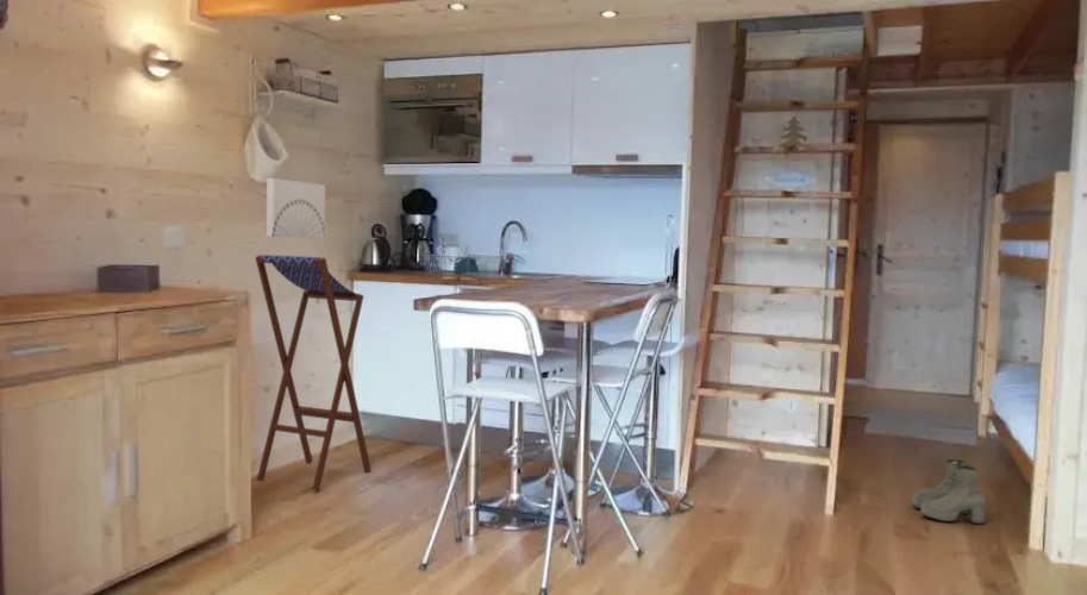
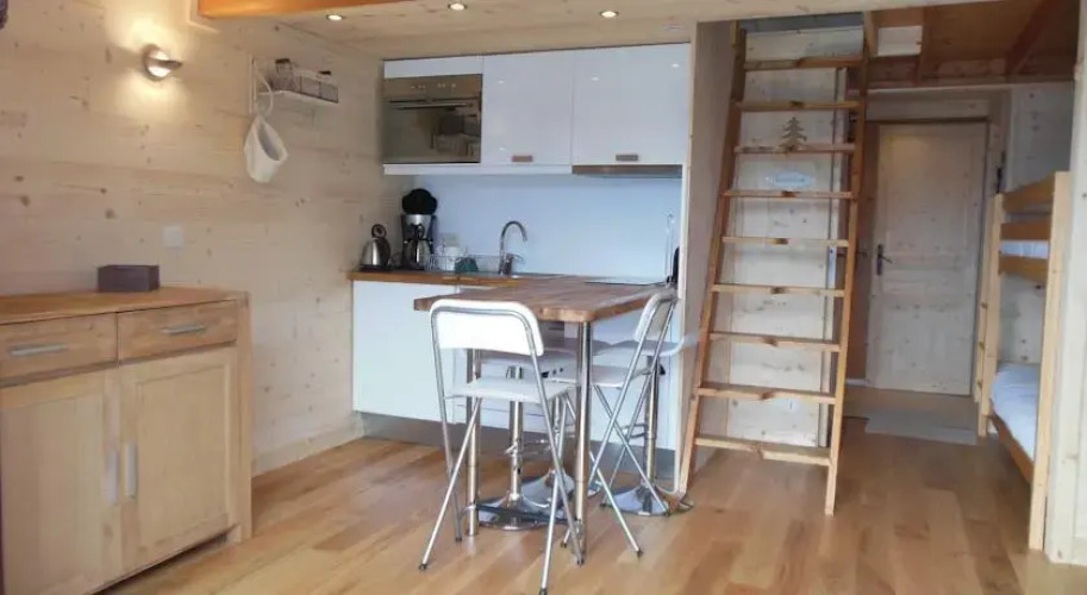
- stool (292, 363)
- boots (948, 488)
- wall art (296, 209)
